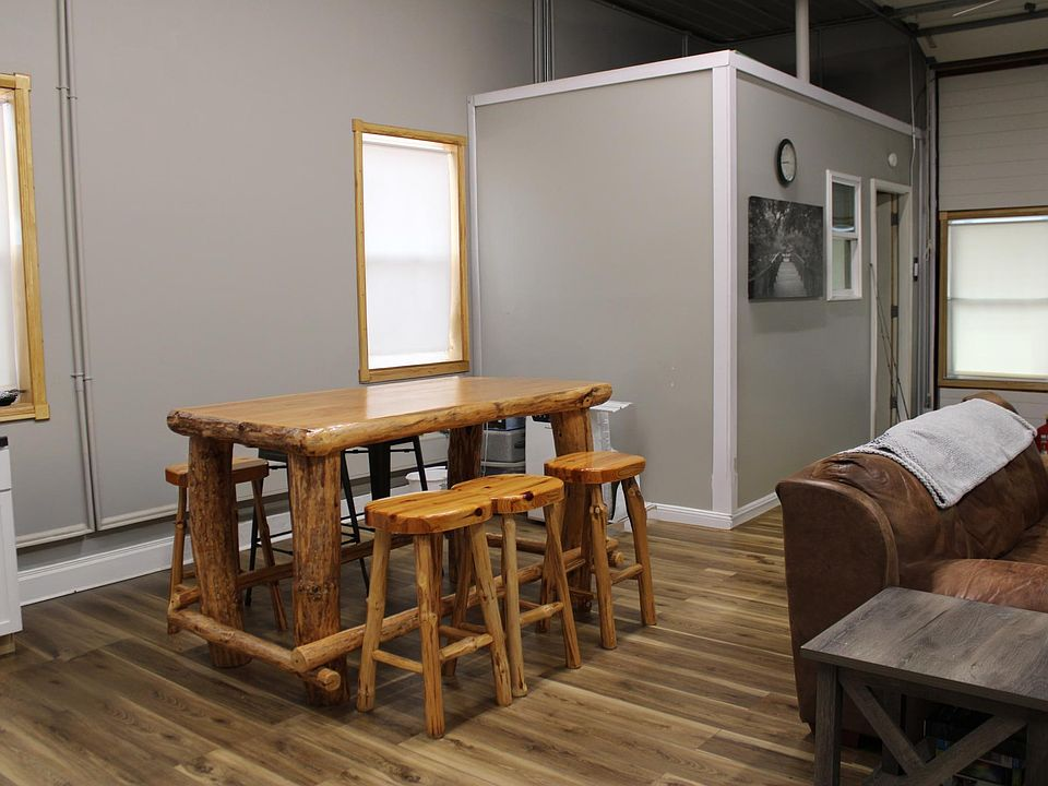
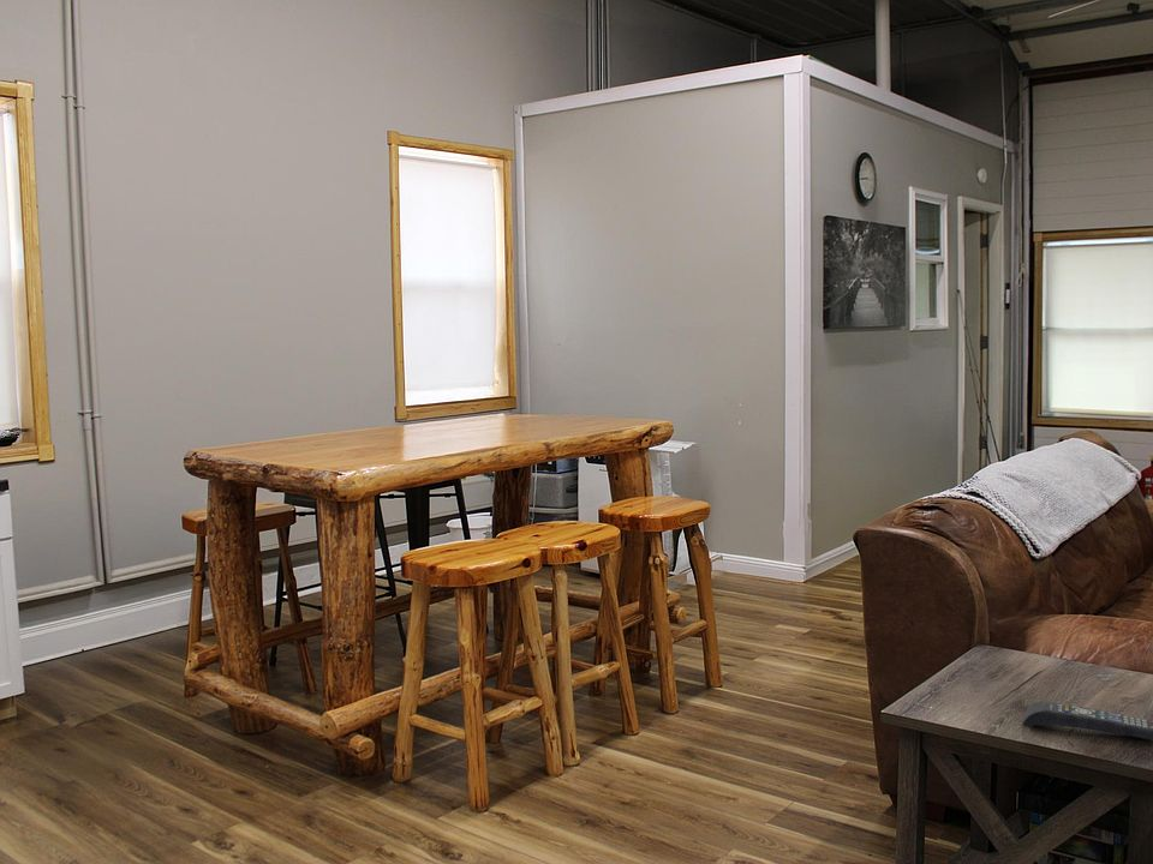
+ remote control (1089, 720)
